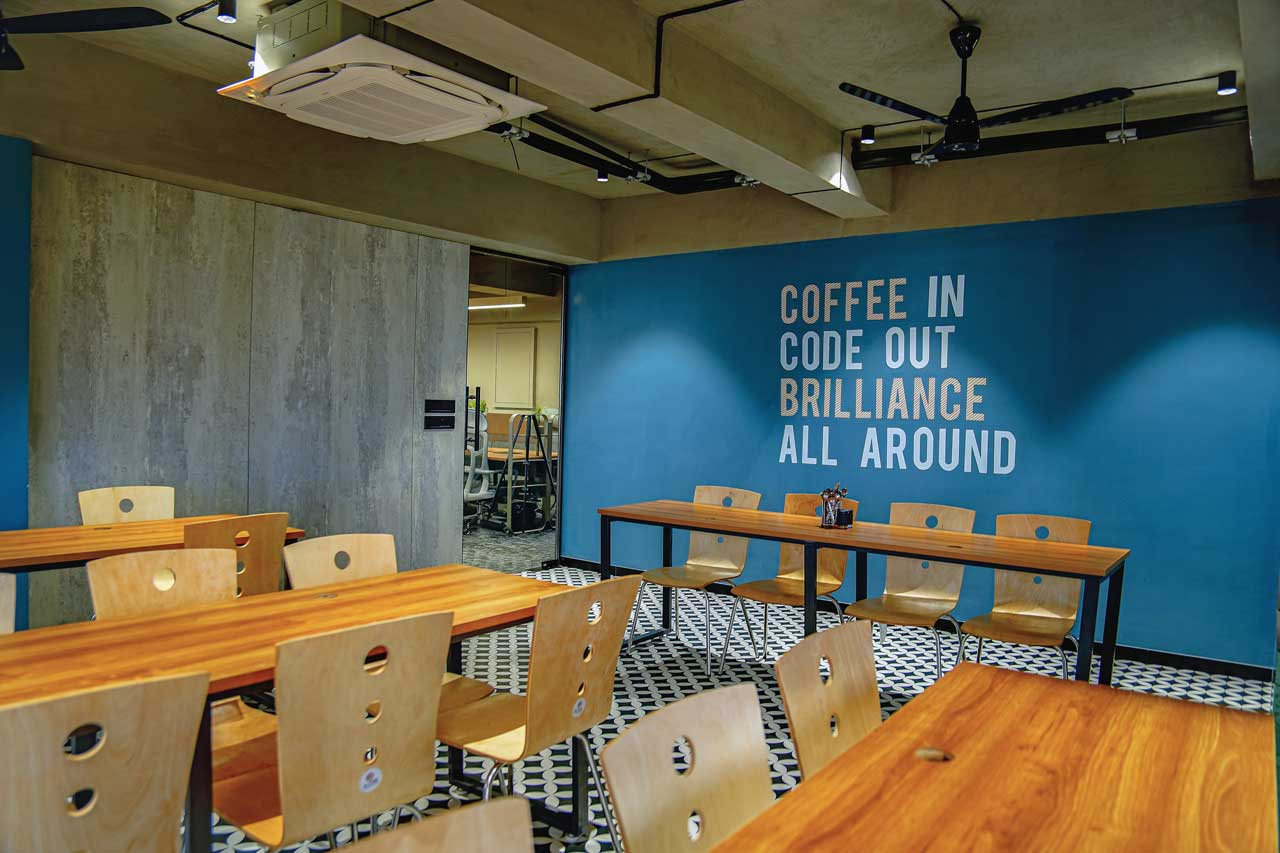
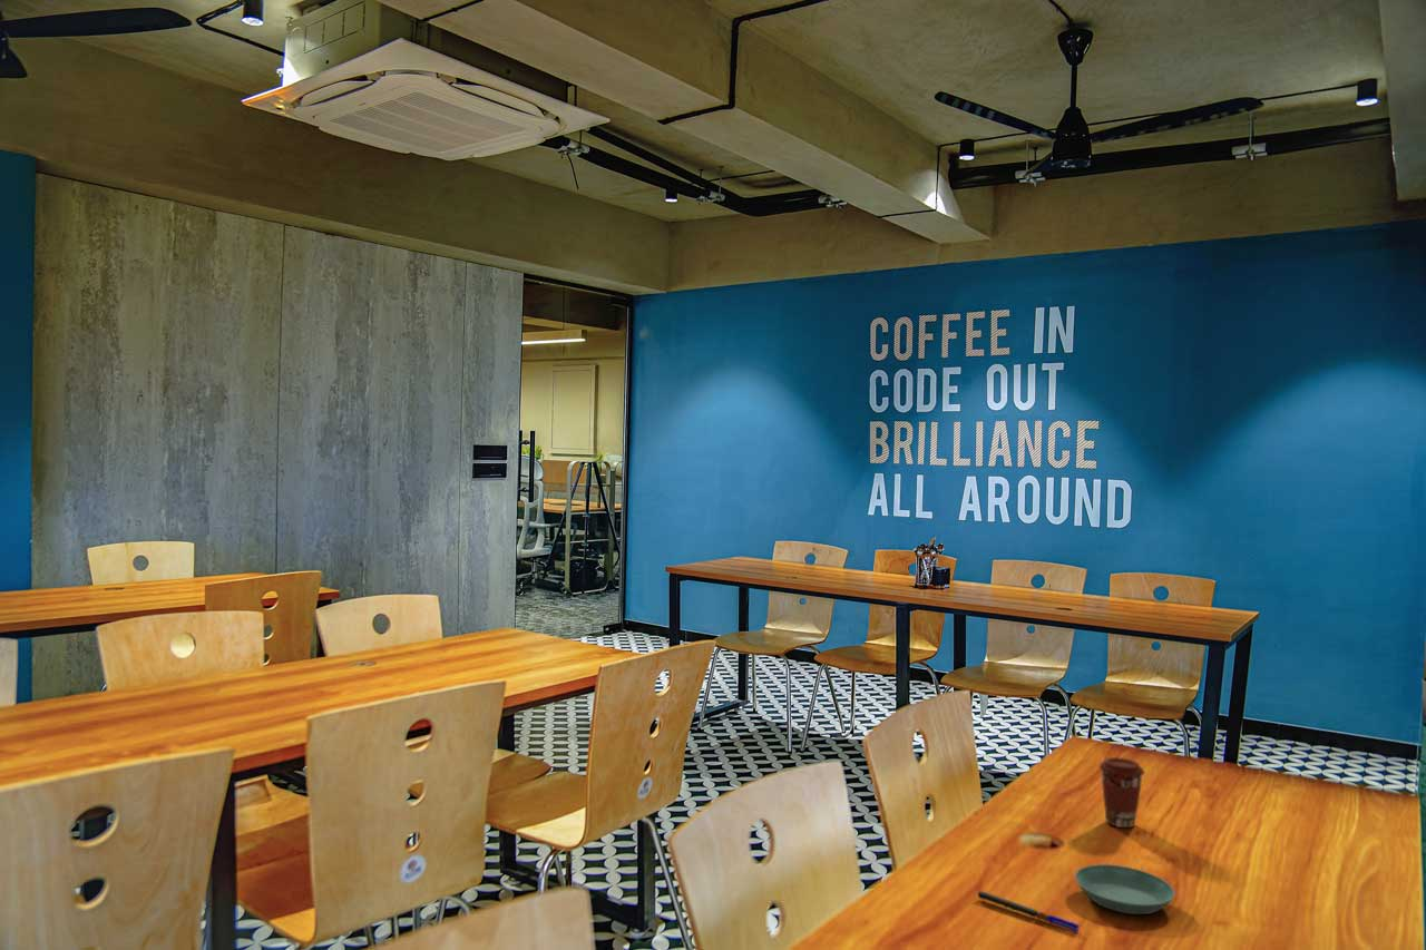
+ saucer (1123, 891)
+ coffee cup (1121, 792)
+ pen (1026, 910)
